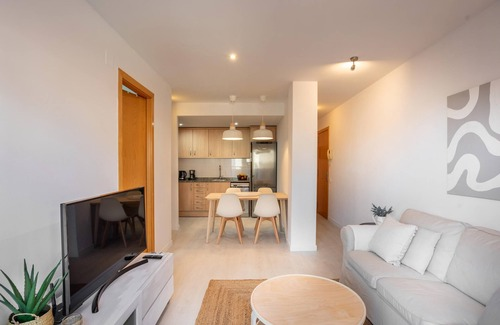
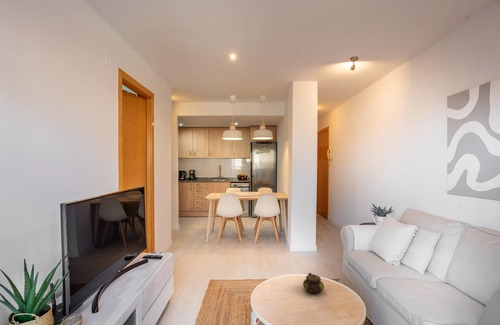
+ teapot (313, 282)
